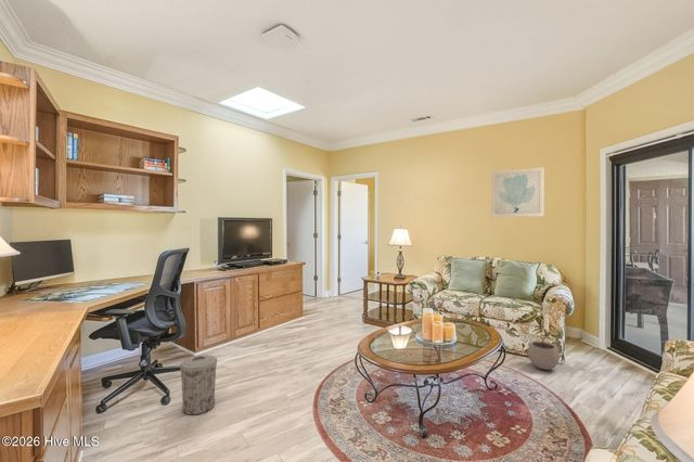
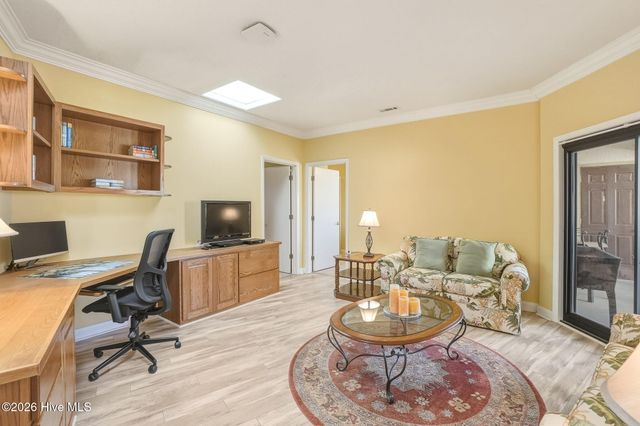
- wall art (516, 193)
- trash can (198, 382)
- plant pot (542, 350)
